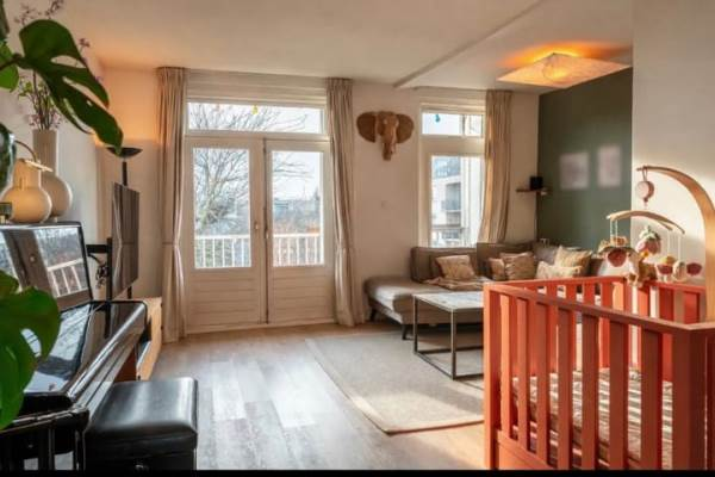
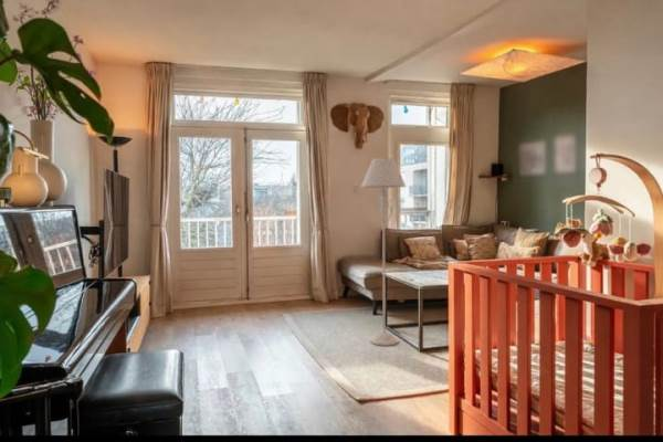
+ floor lamp (383, 251)
